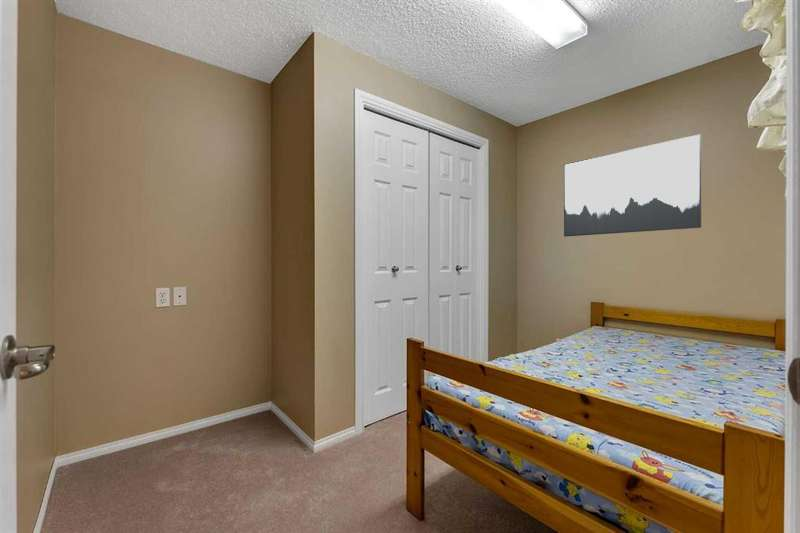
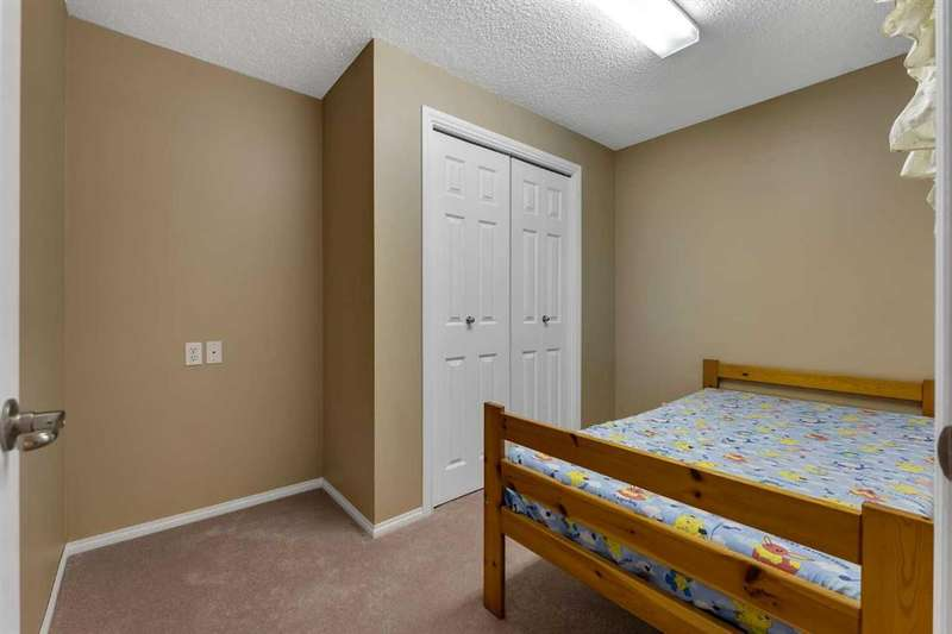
- wall art (623, 192)
